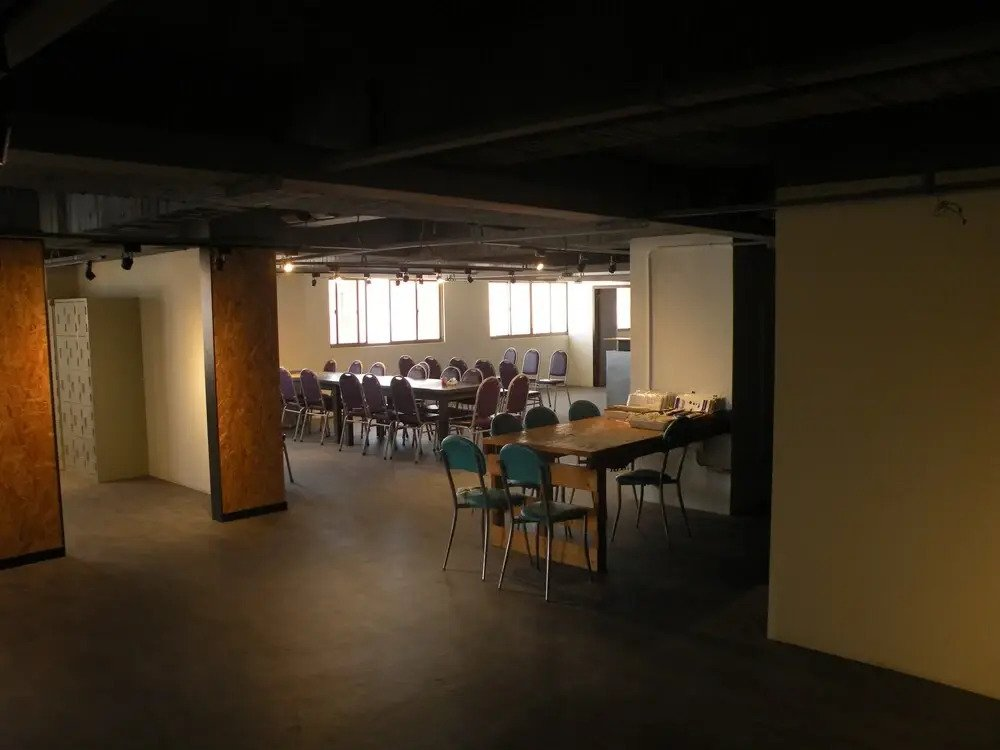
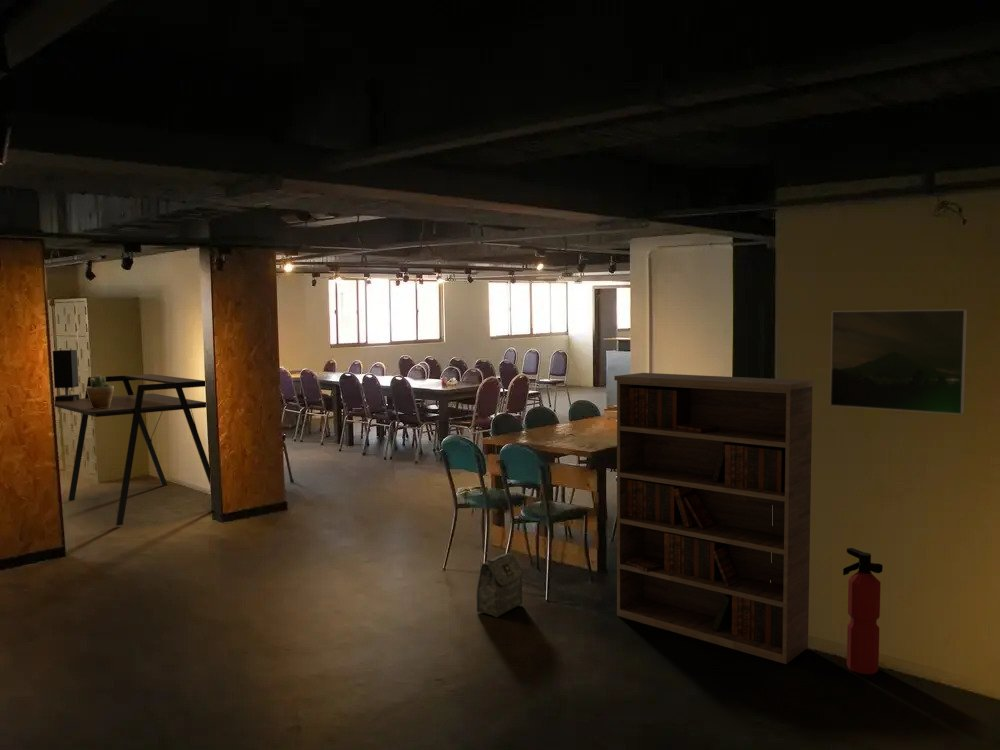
+ fire extinguisher (861, 610)
+ bookshelf (708, 506)
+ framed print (894, 360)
+ potted plant (100, 390)
+ bag (500, 582)
+ table lamp (66, 375)
+ desk (133, 442)
